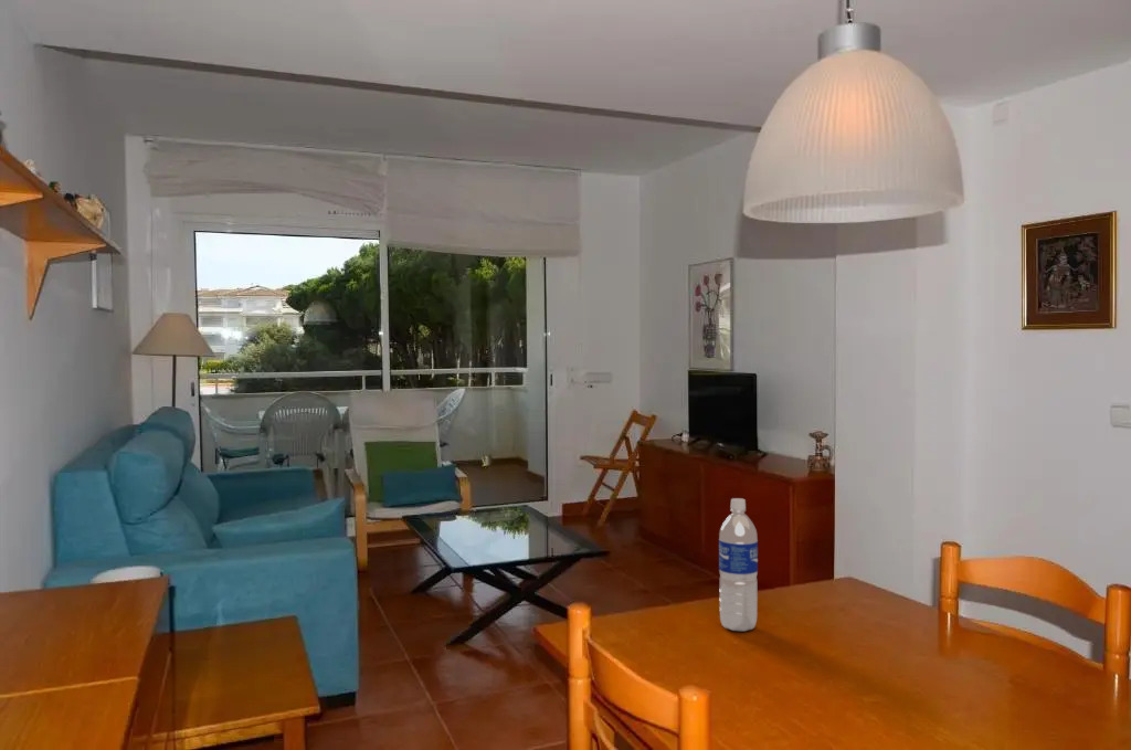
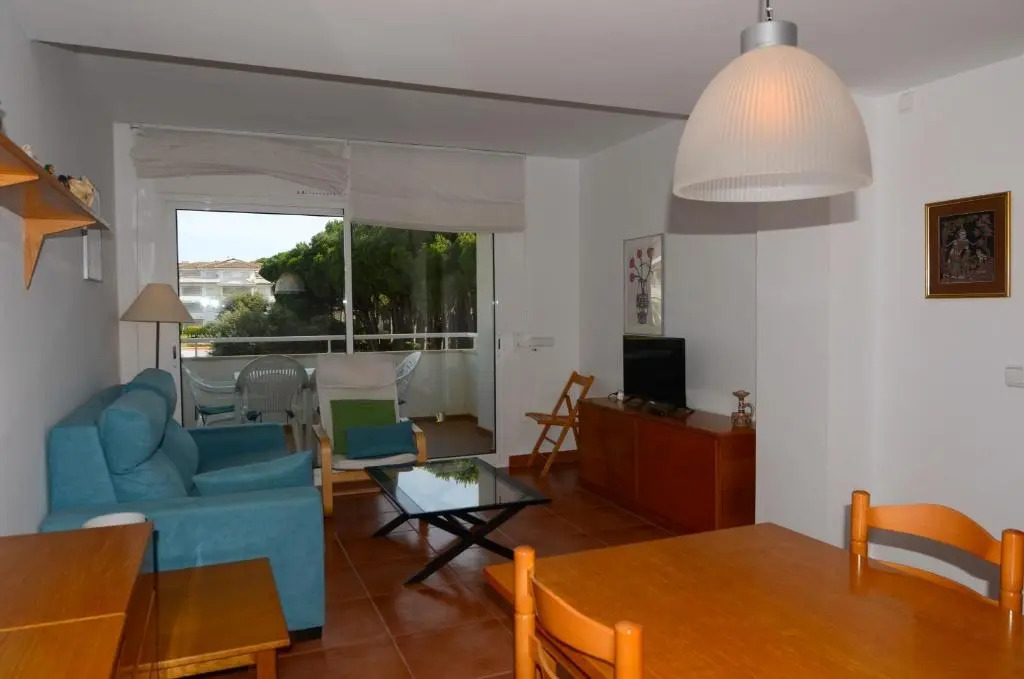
- water bottle (738, 563)
